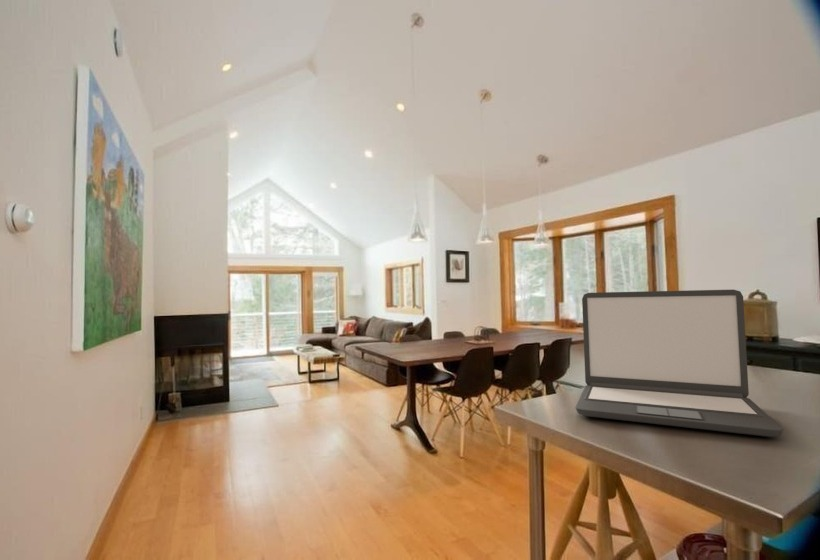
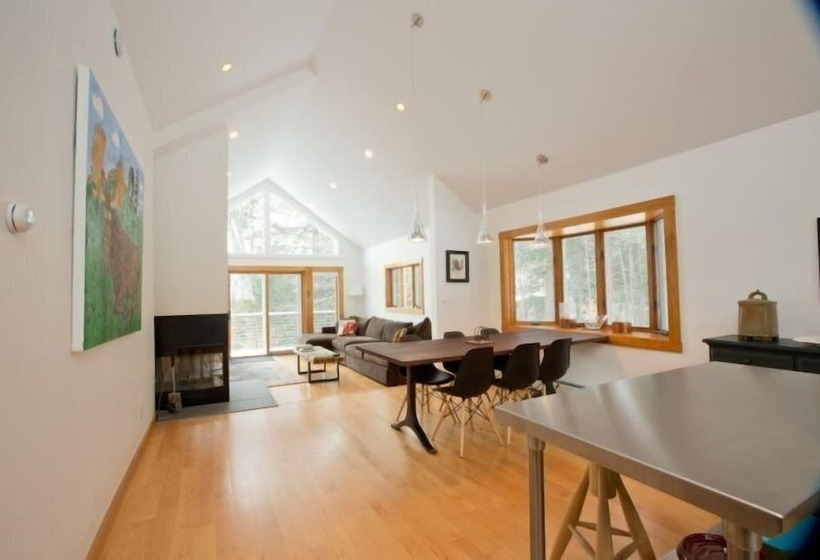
- laptop (661, 350)
